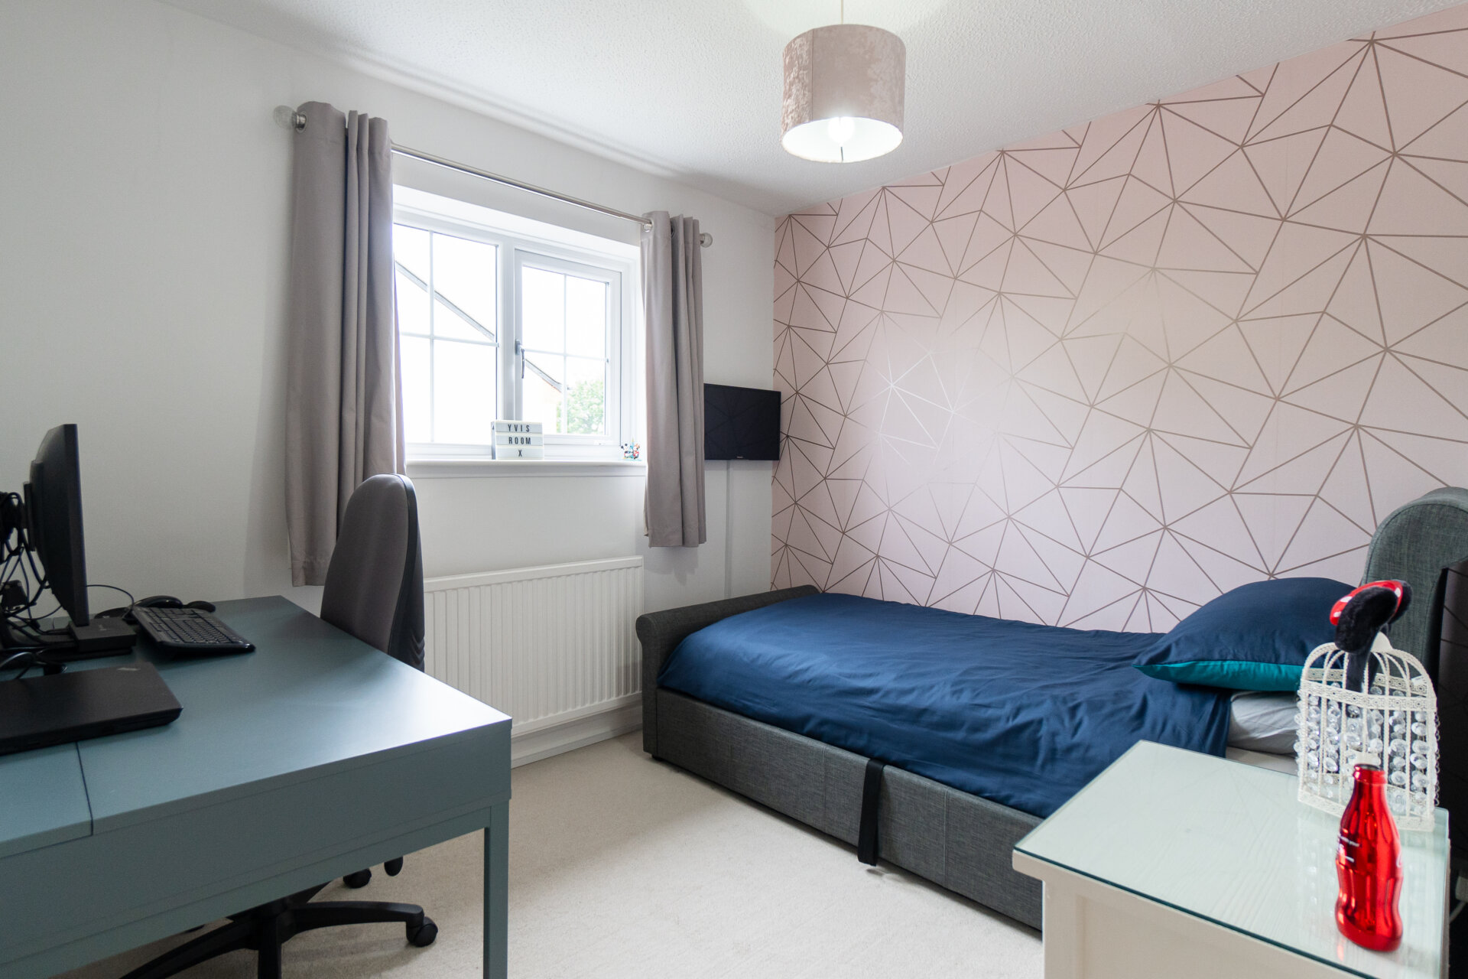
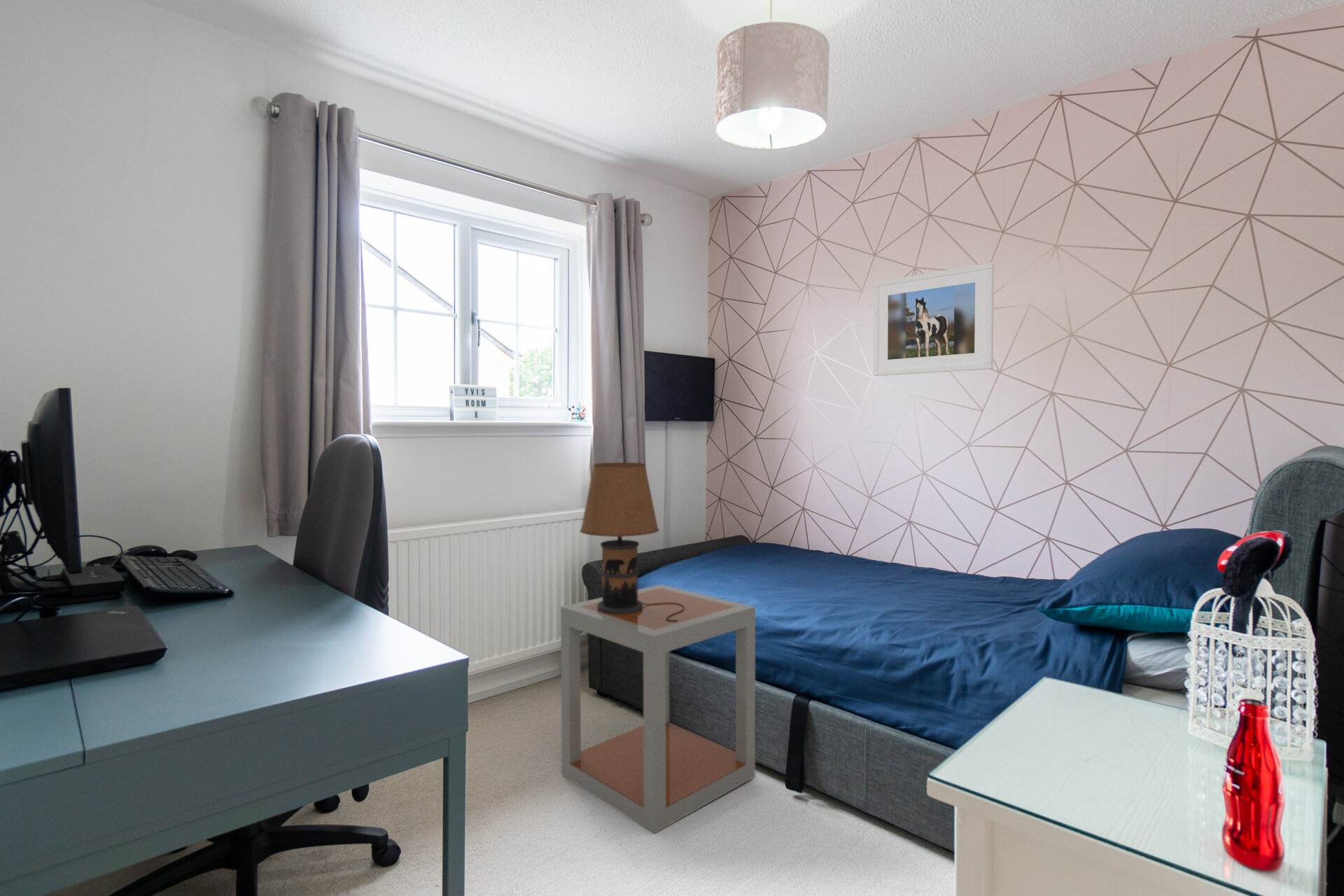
+ table lamp (634, 536)
+ side table (658, 692)
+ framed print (930, 323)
